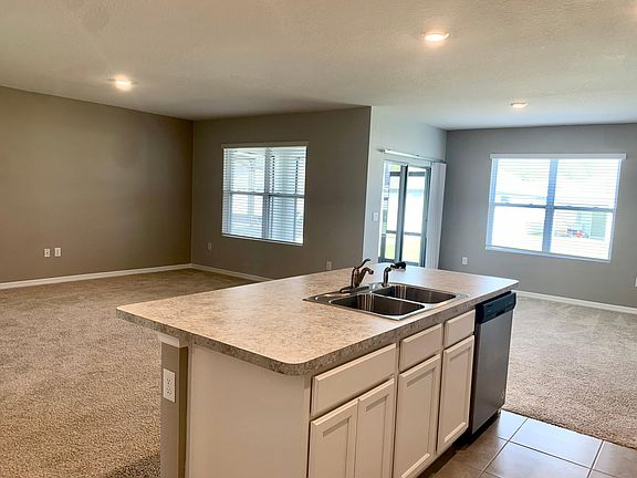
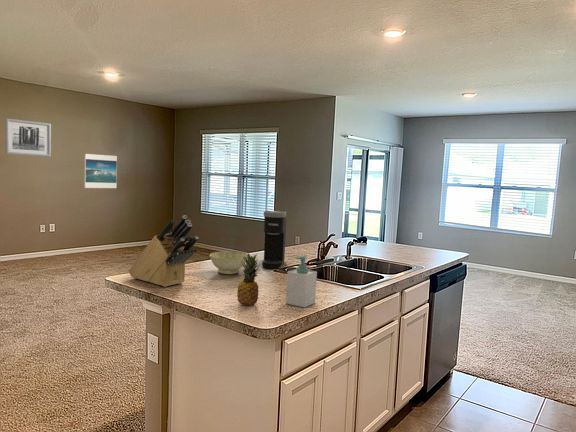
+ knife block (163, 247)
+ fruit (248, 278)
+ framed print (101, 171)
+ bowl (228, 263)
+ coffee maker (274, 237)
+ wall art (28, 138)
+ soap bottle (301, 279)
